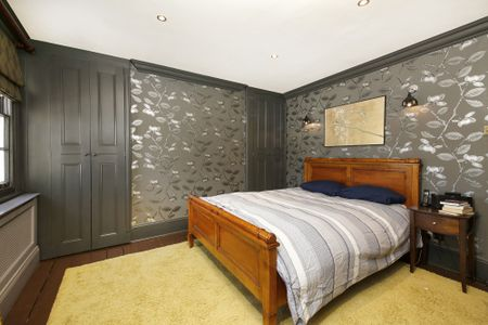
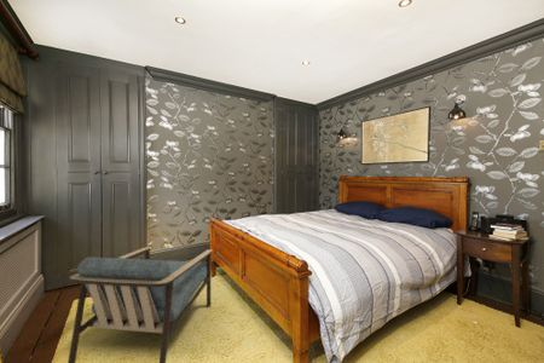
+ armchair (154, 287)
